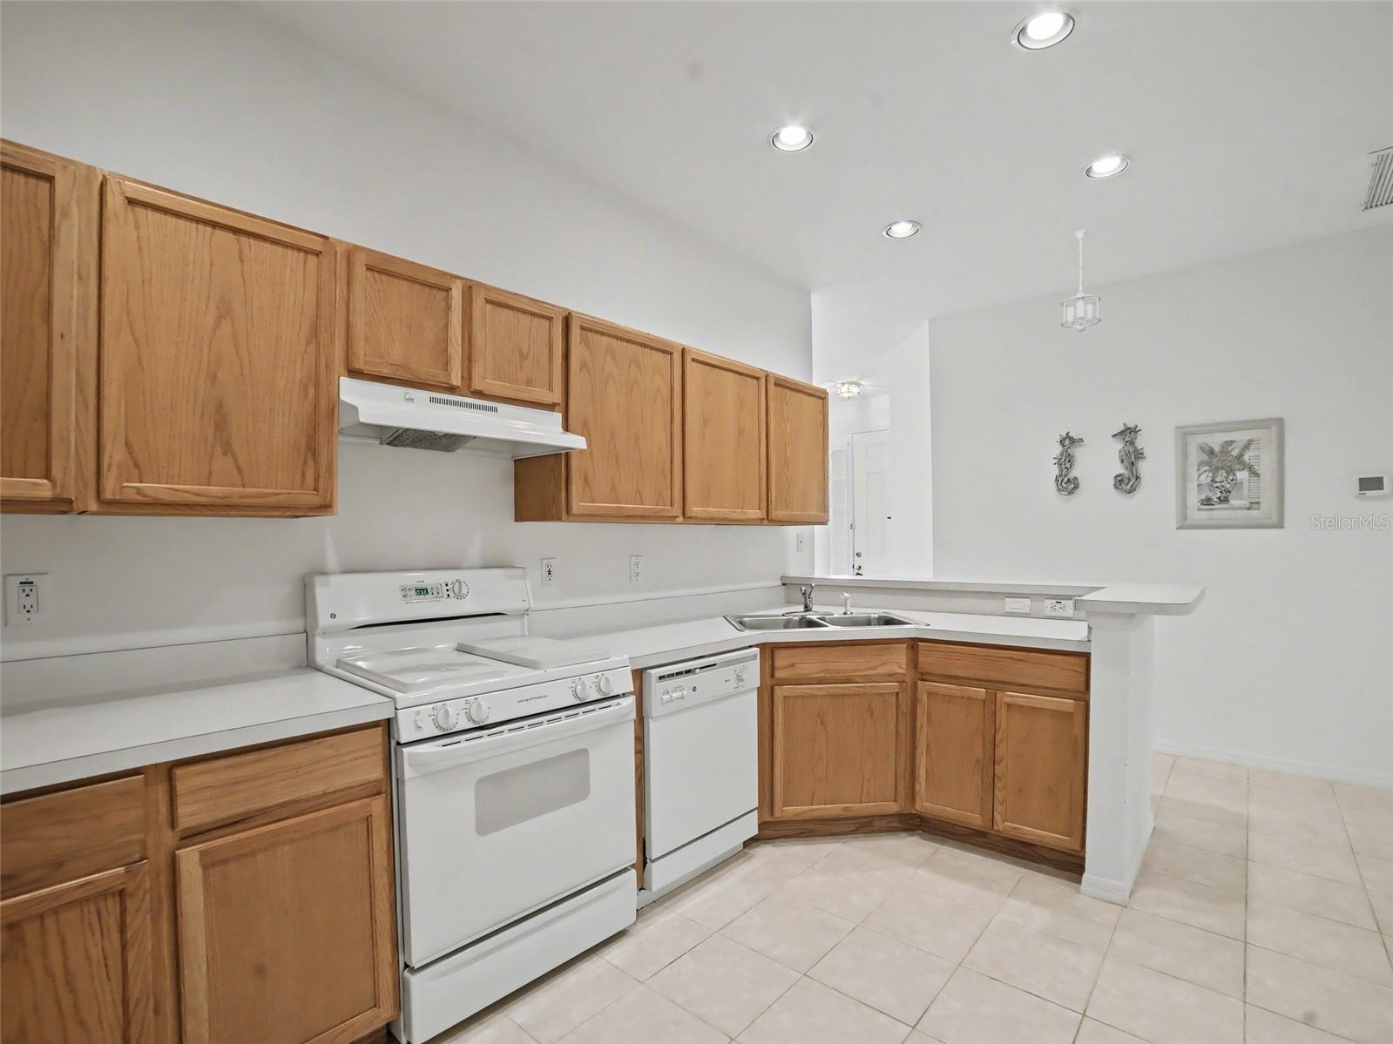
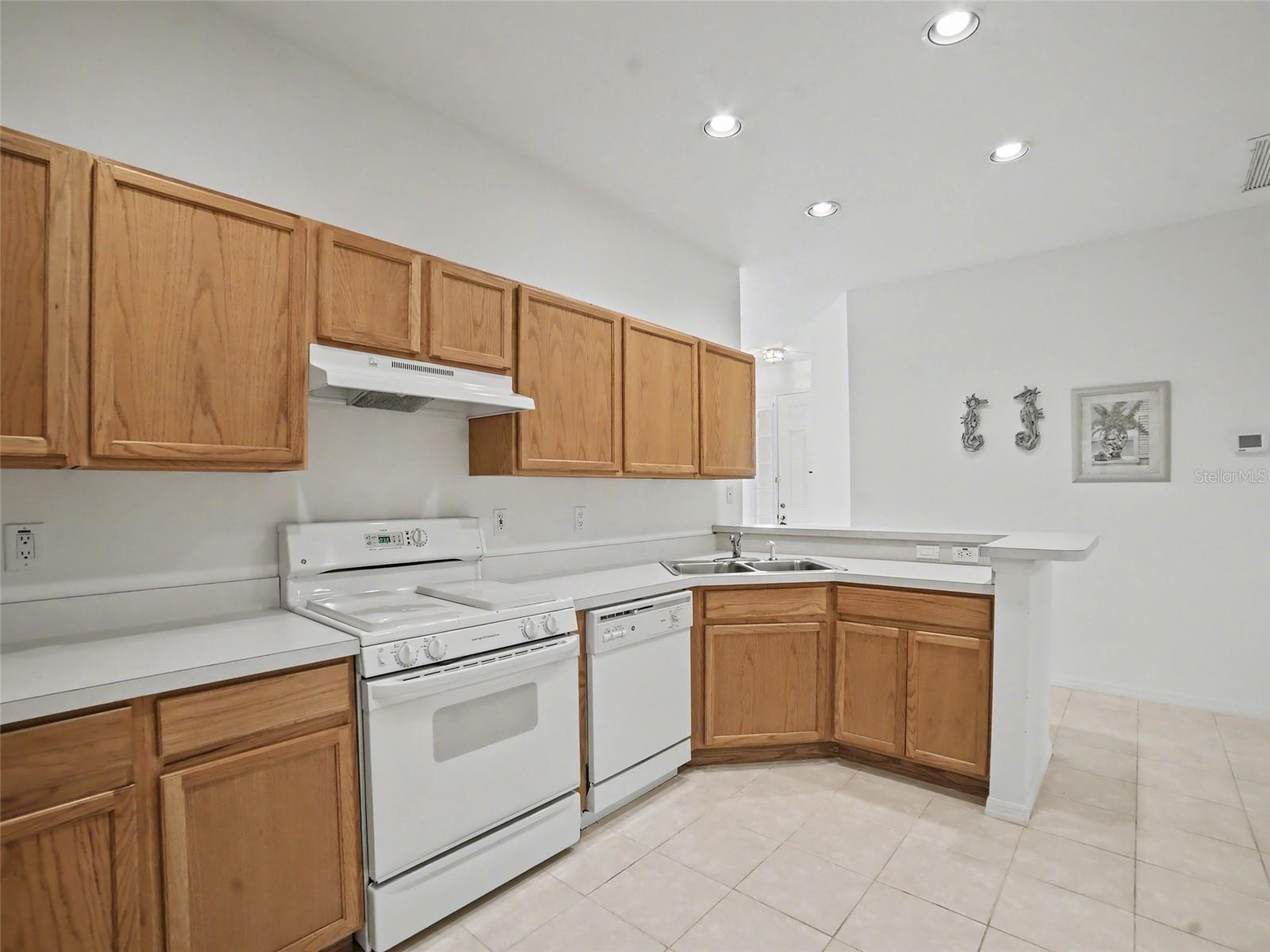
- pendant light (1080, 283)
